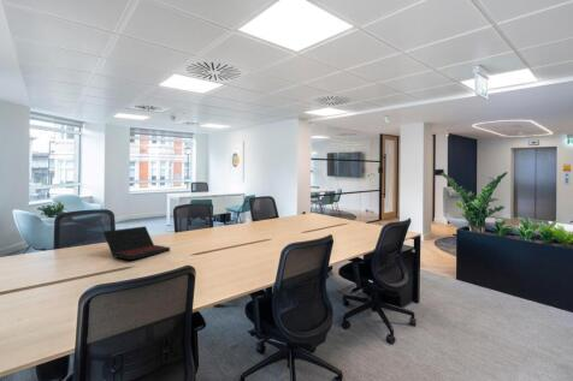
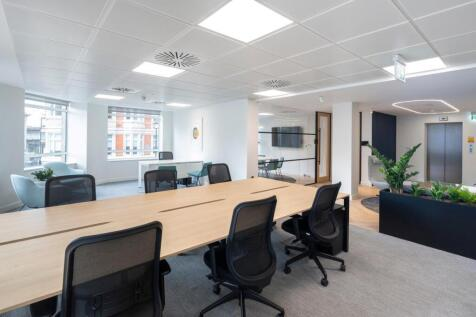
- laptop (137, 240)
